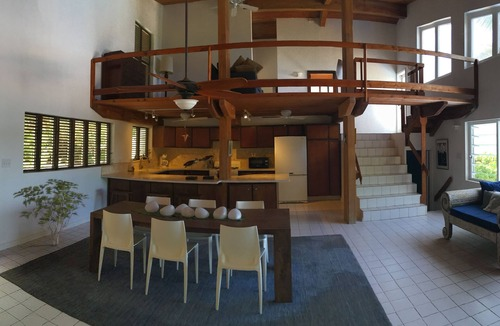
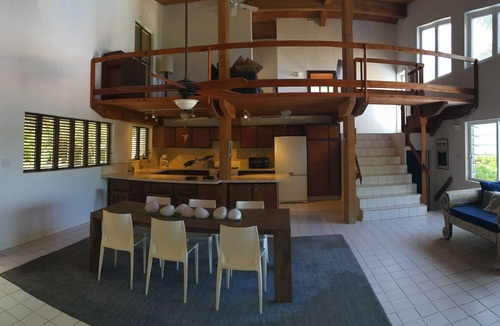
- shrub (55, 211)
